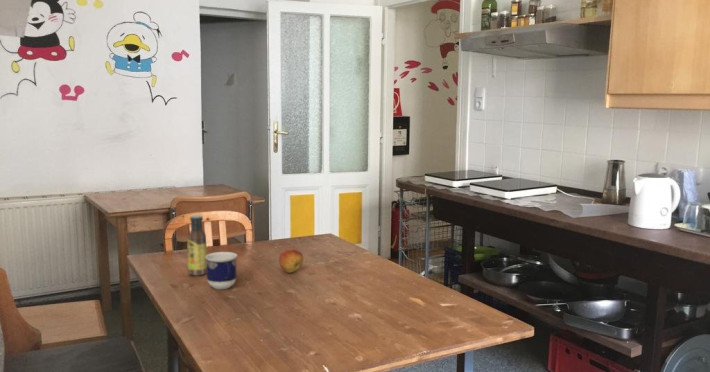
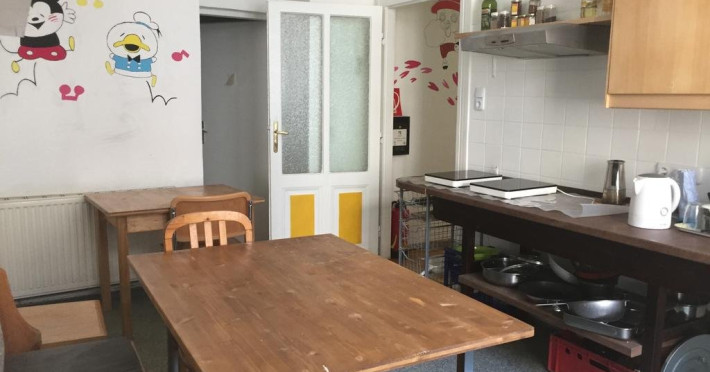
- sauce bottle (196, 244)
- cup (223, 272)
- fruit (290, 260)
